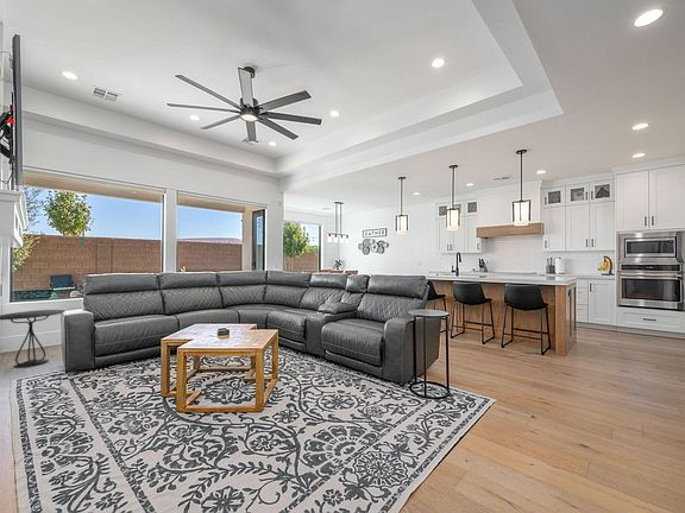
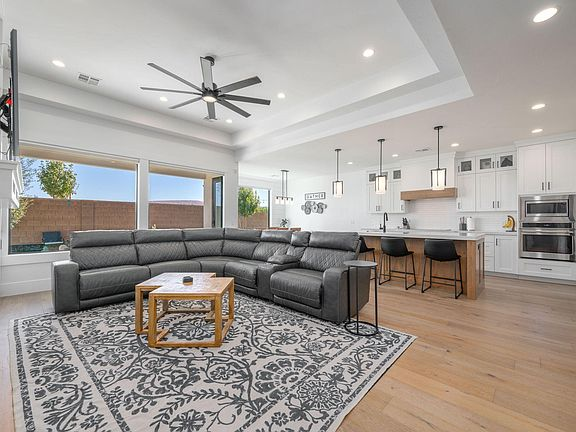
- side table (30, 338)
